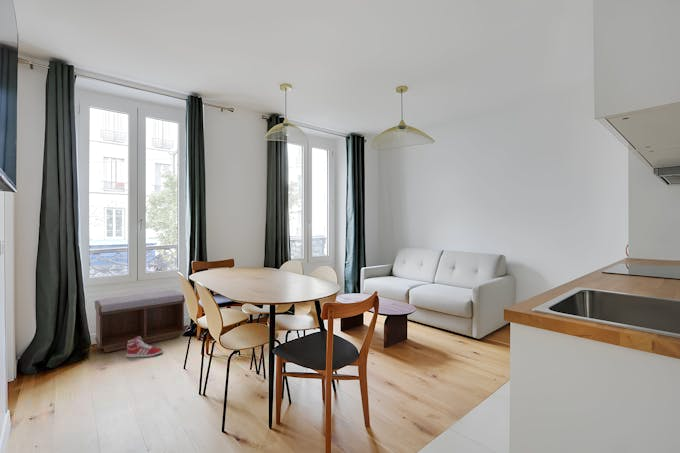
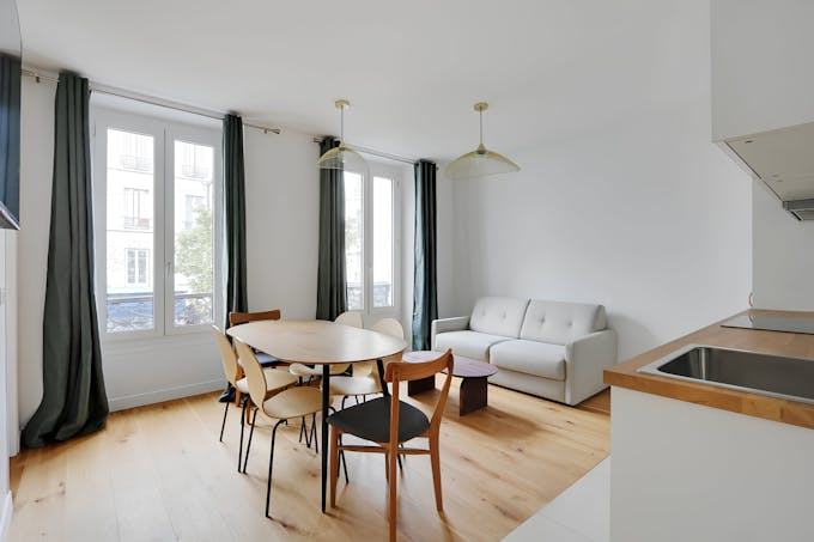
- sneaker (144, 346)
- bench (141, 317)
